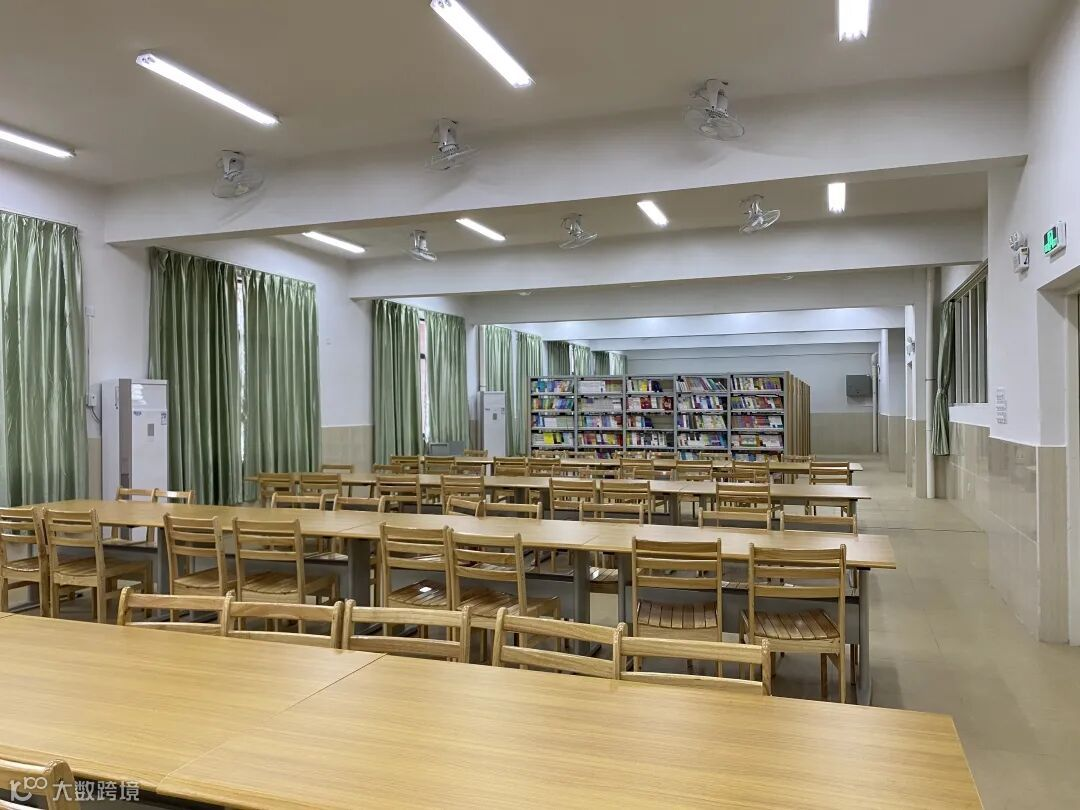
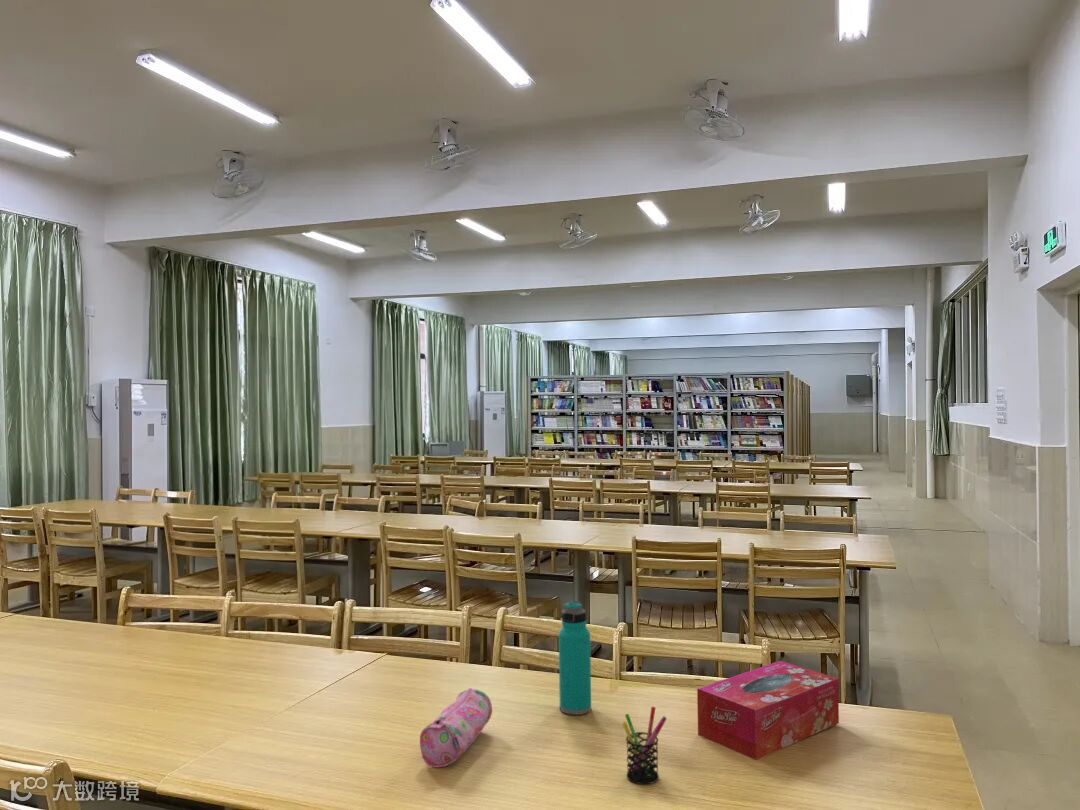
+ tissue box (769, 706)
+ water bottle (574, 655)
+ pencil case (457, 725)
+ pen holder (640, 741)
